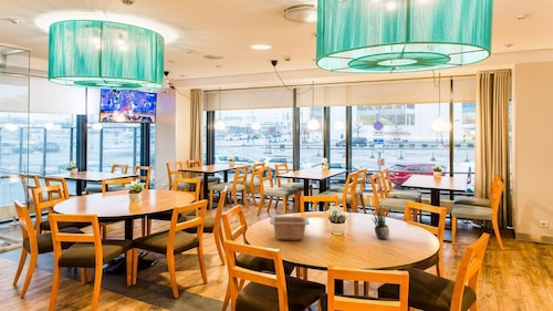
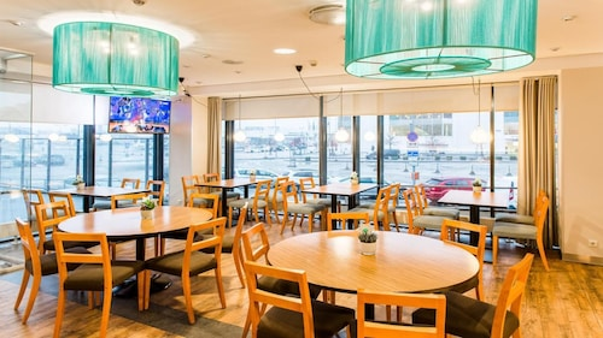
- potted plant (379, 220)
- serving bowl (289, 228)
